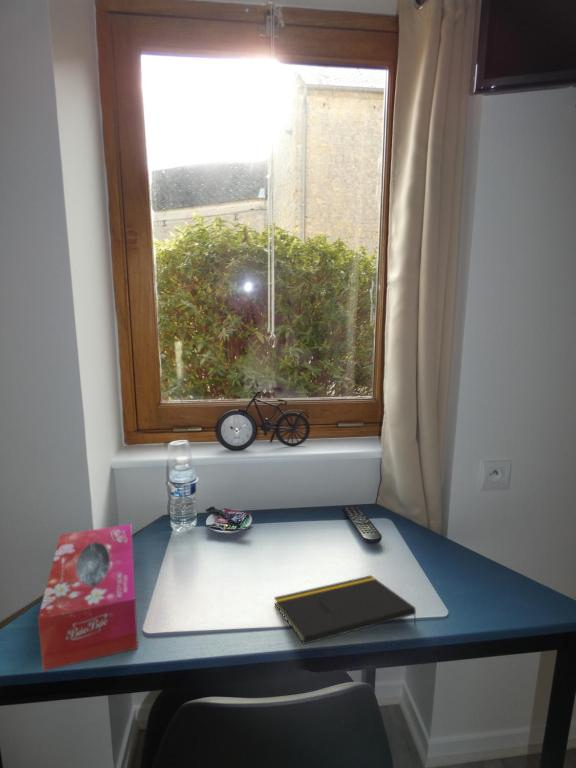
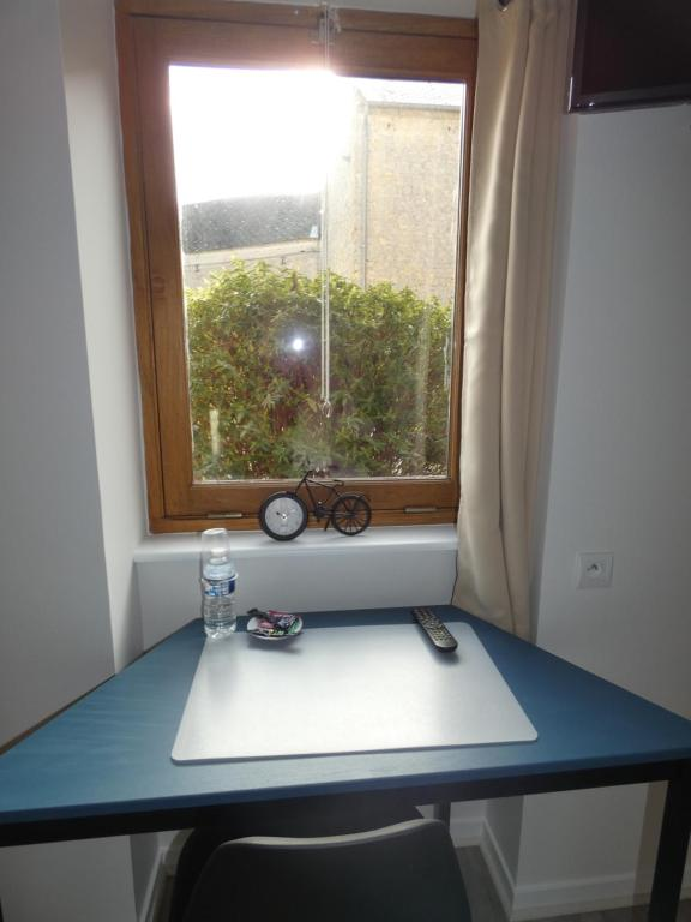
- notepad (341, 605)
- tissue box (94, 585)
